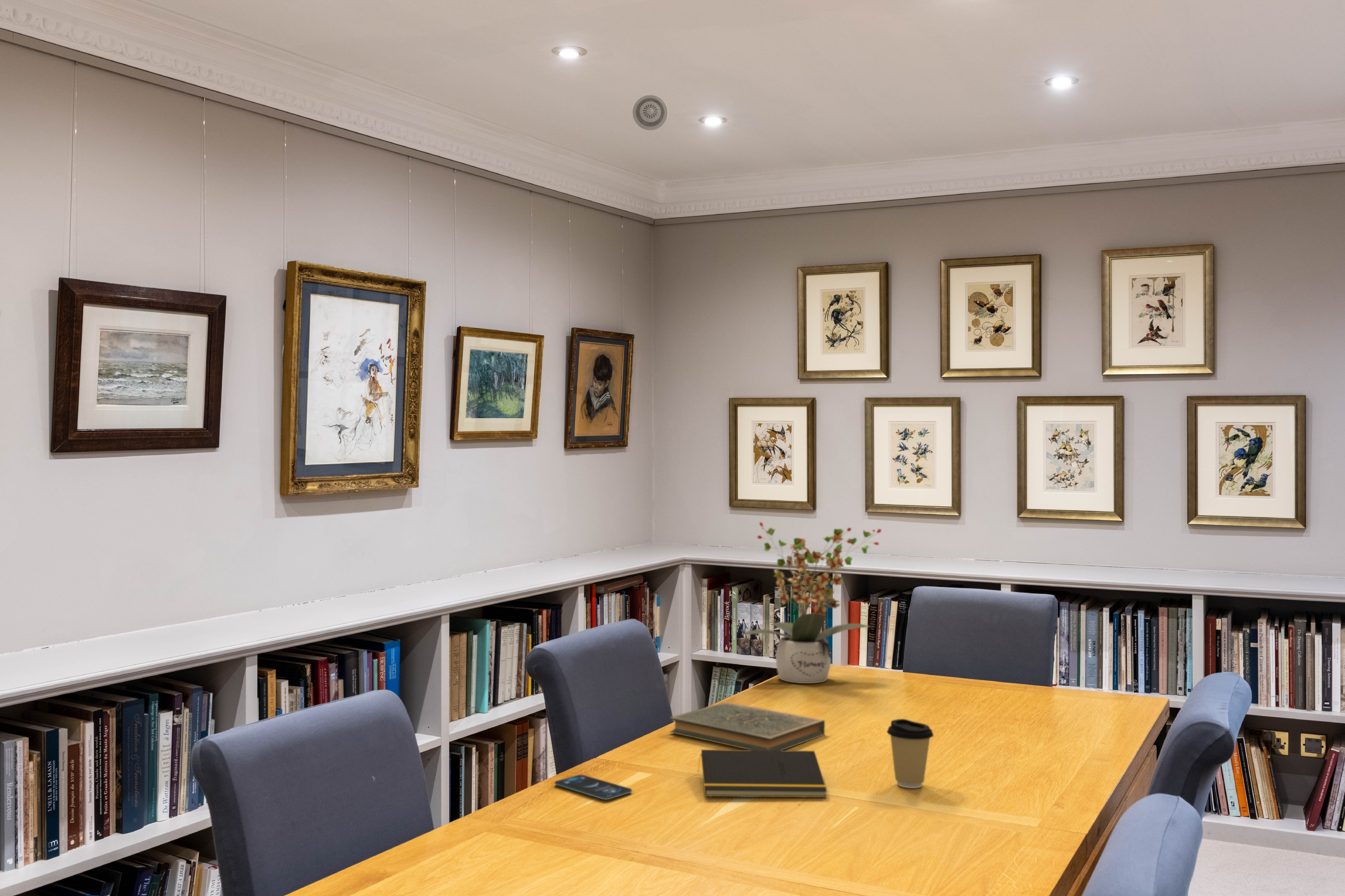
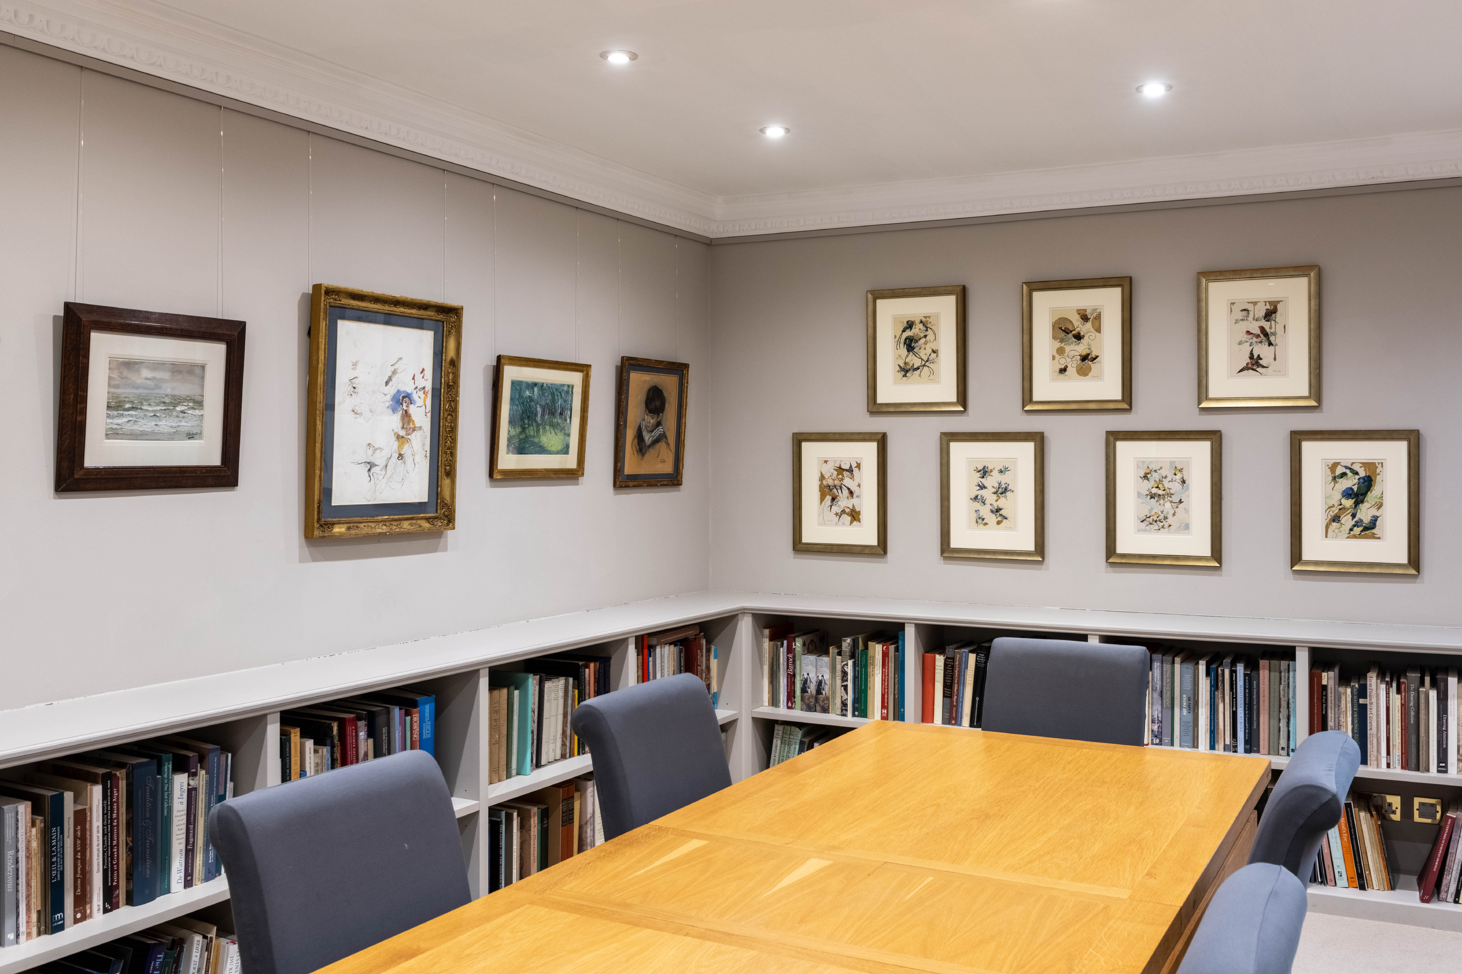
- potted plant (812, 601)
- smartphone (593, 786)
- book (747, 726)
- coffee cup (910, 754)
- smoke detector (650, 112)
- notepad (762, 772)
